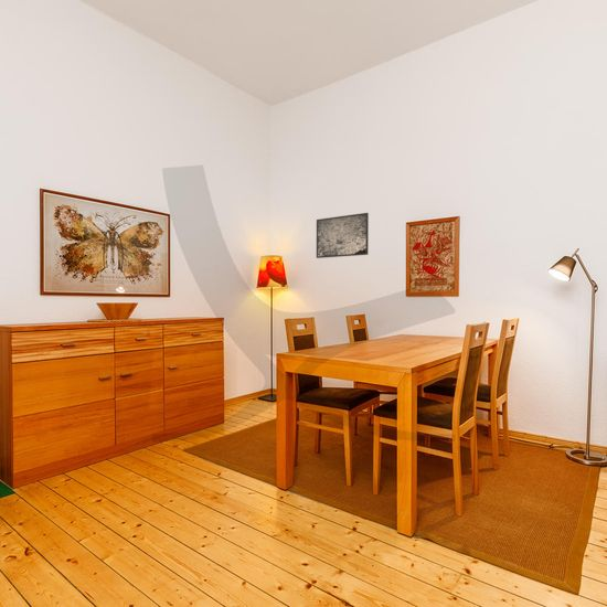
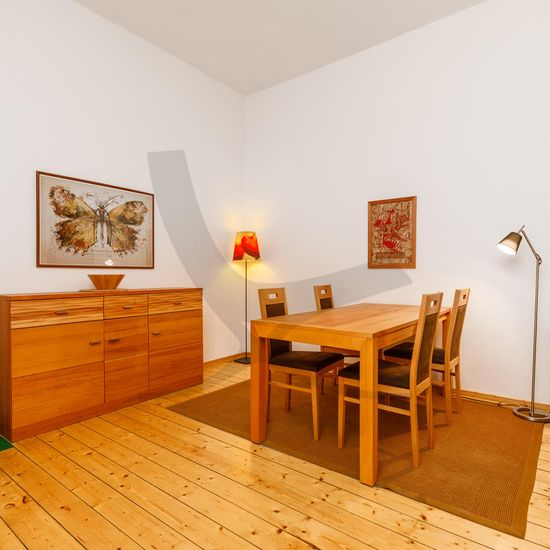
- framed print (341, 236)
